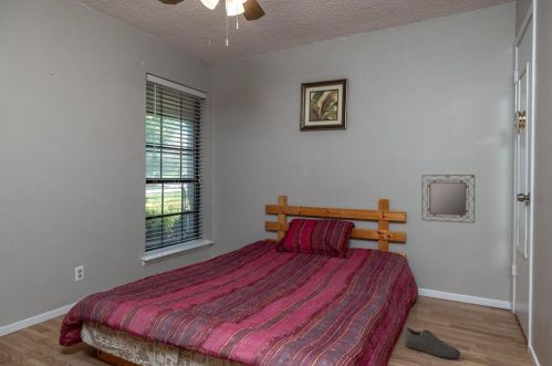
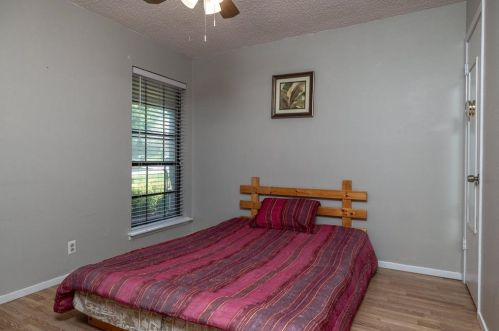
- home mirror (447, 198)
- shoe (430, 341)
